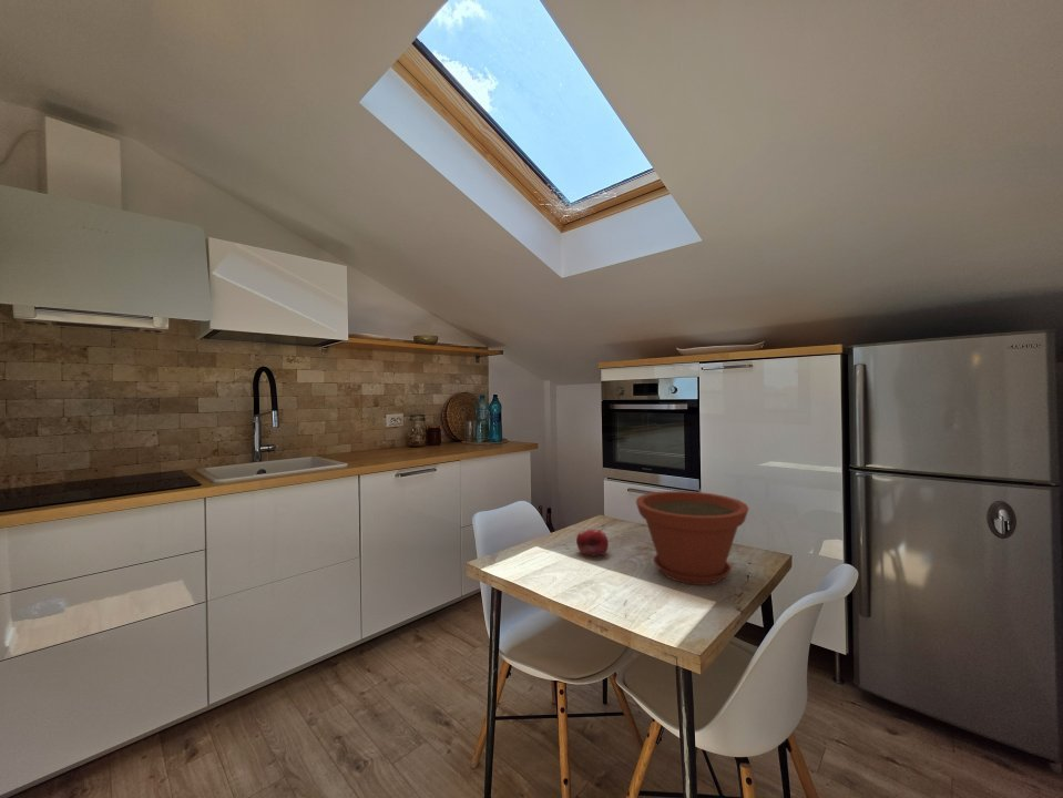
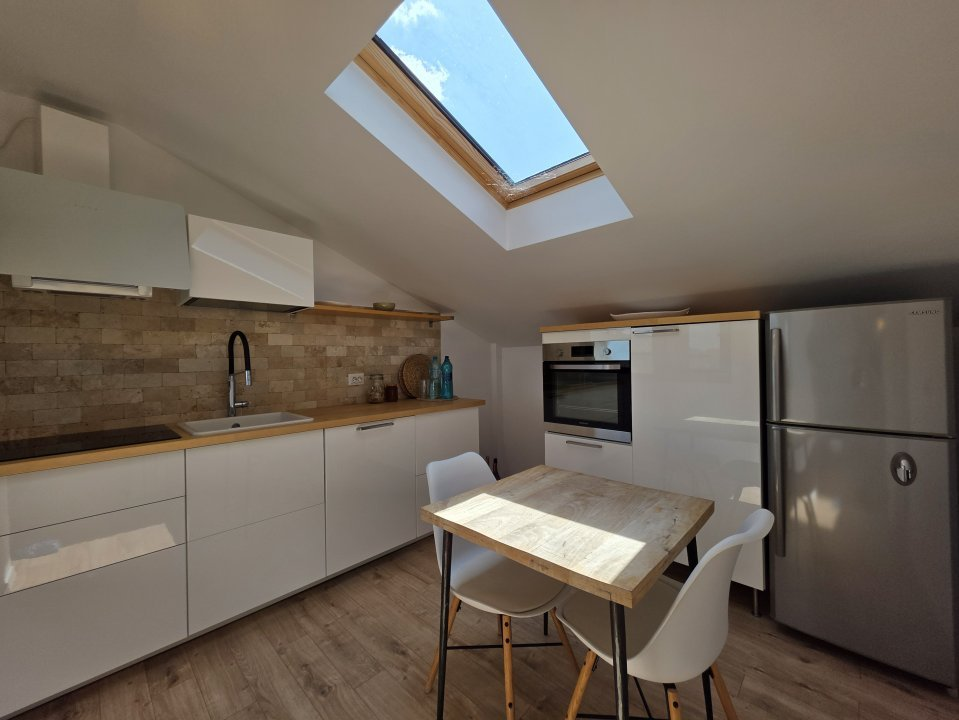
- fruit (592, 541)
- plant pot (689, 538)
